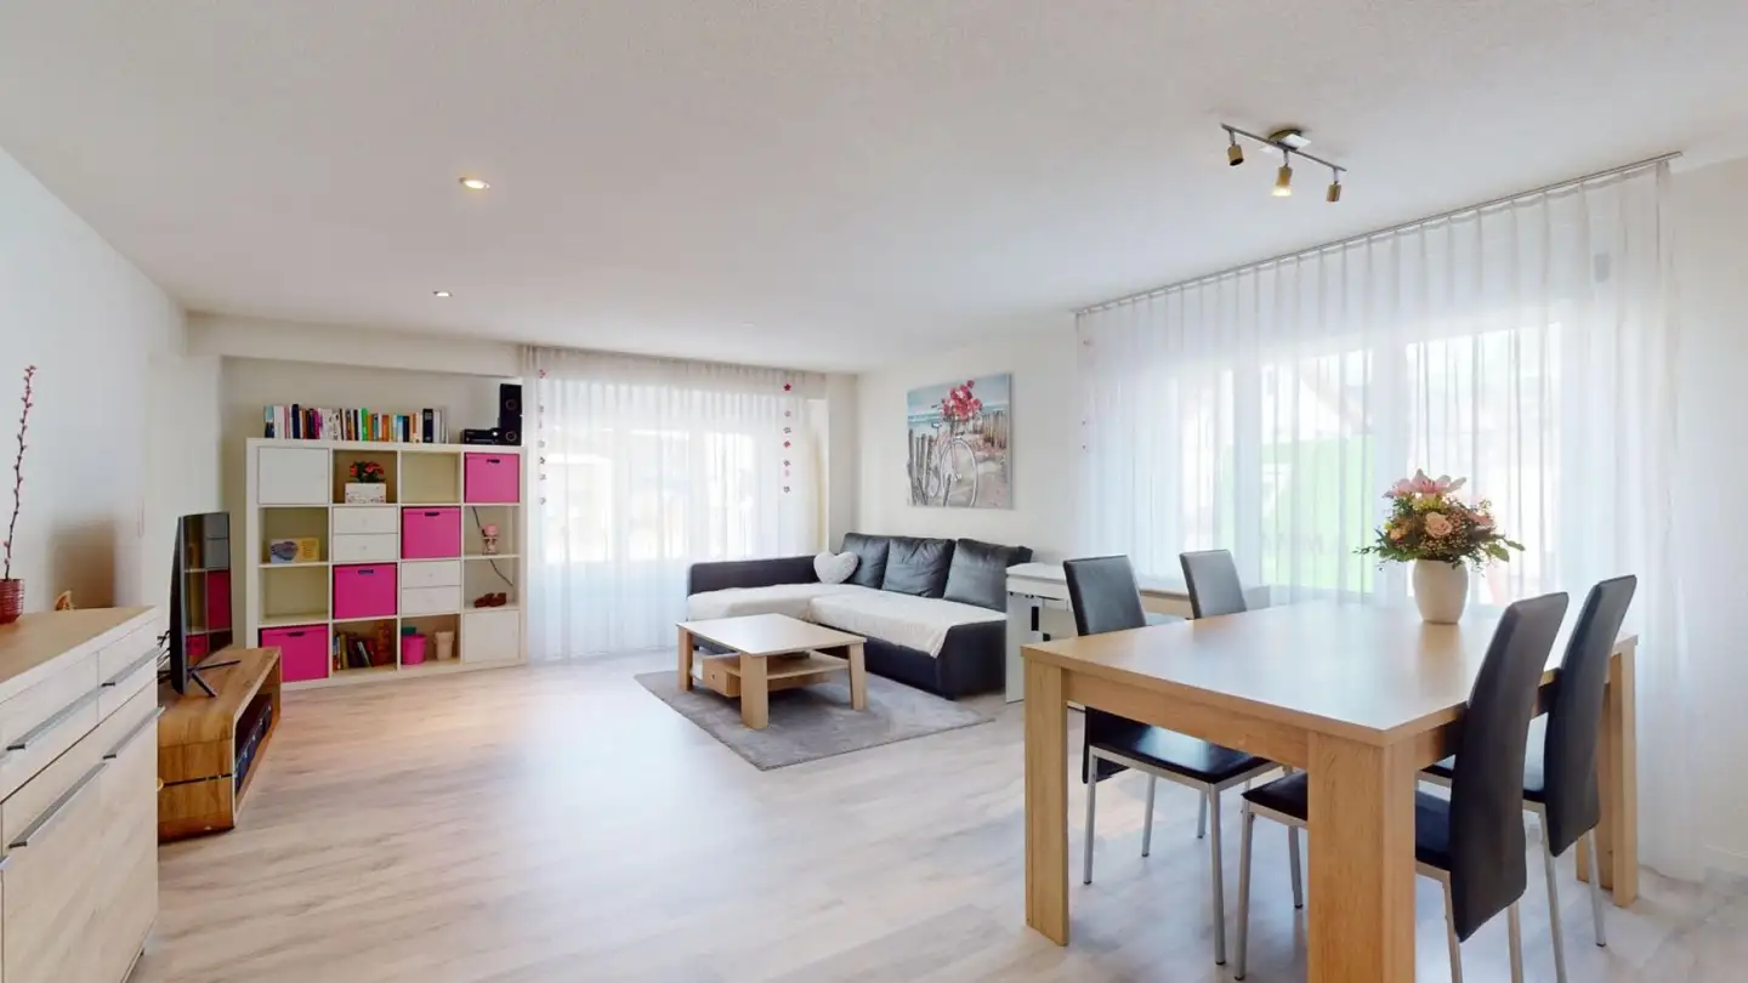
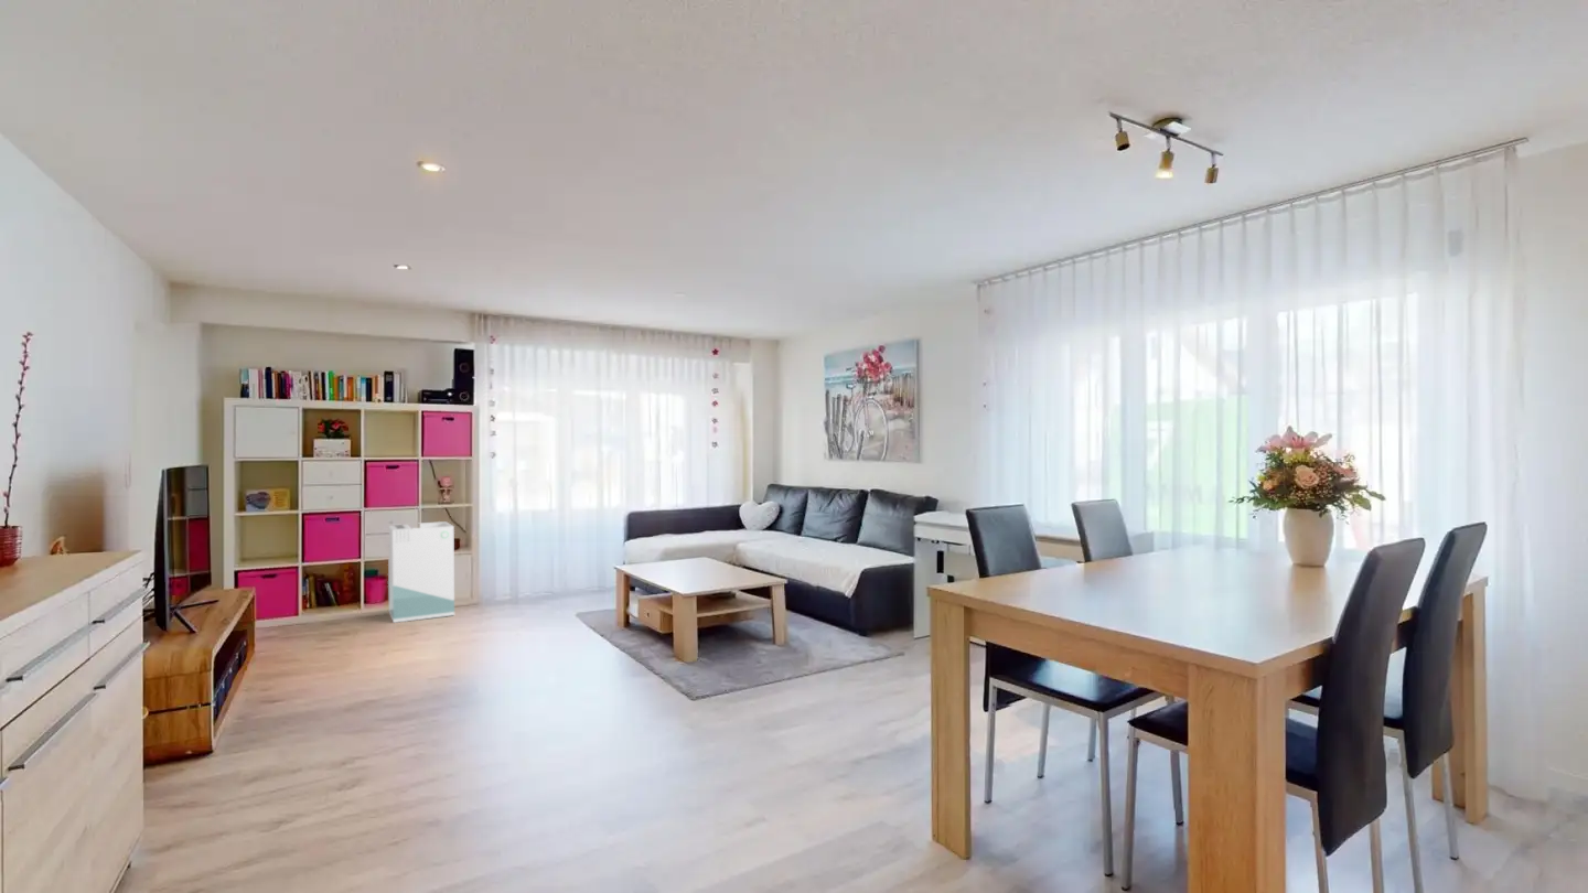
+ air purifier (420, 569)
